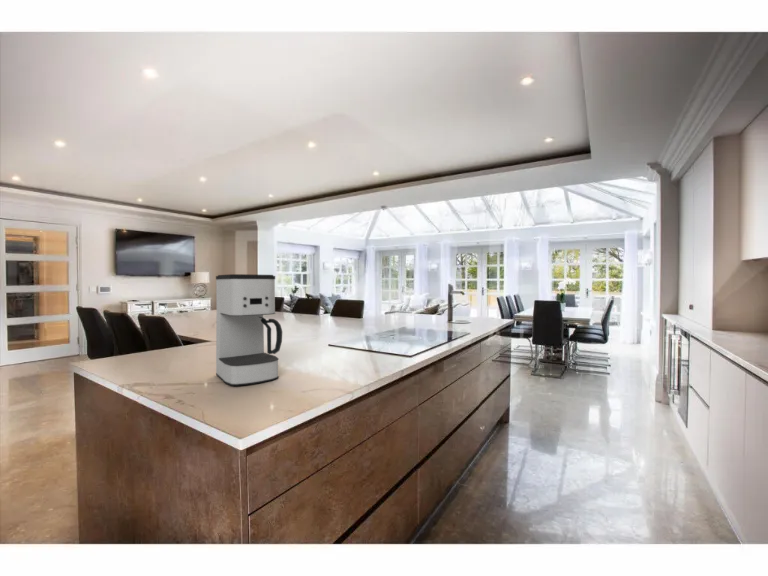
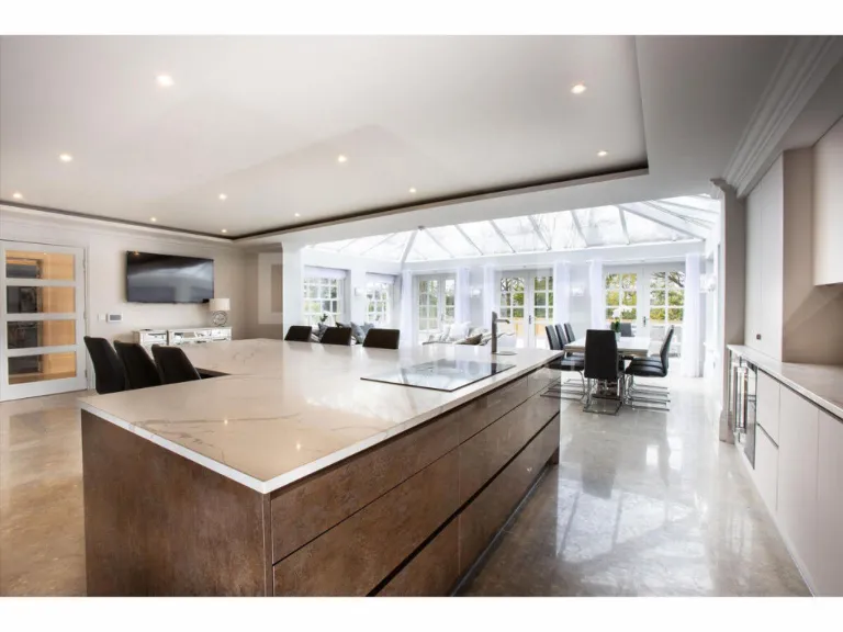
- coffee maker (252, 325)
